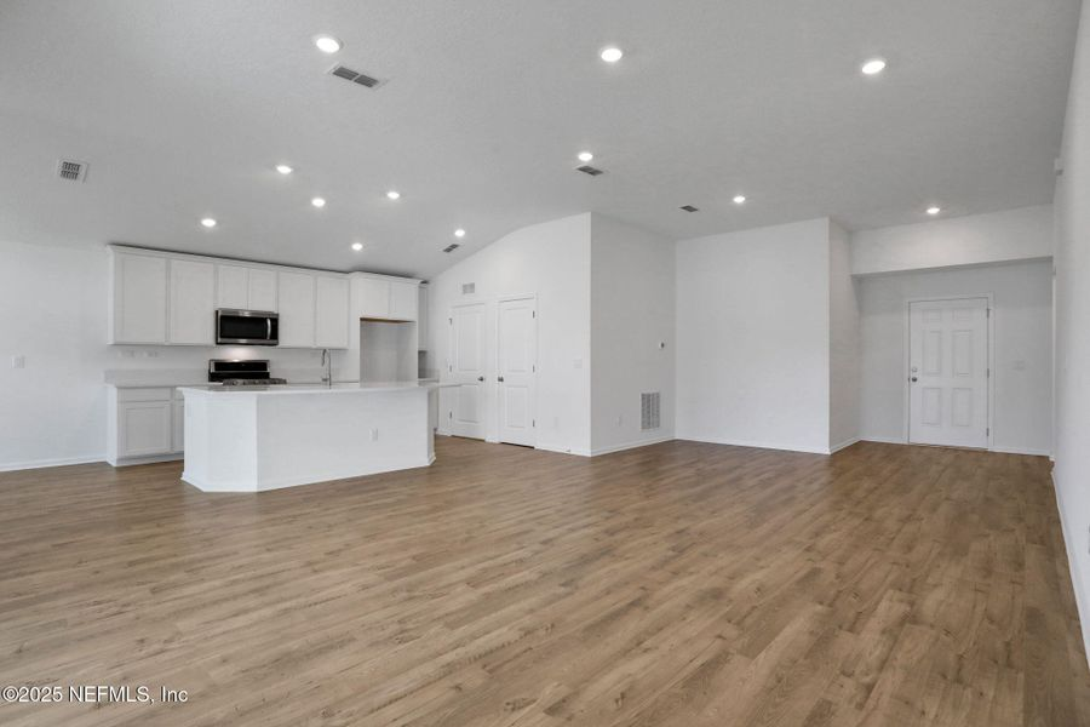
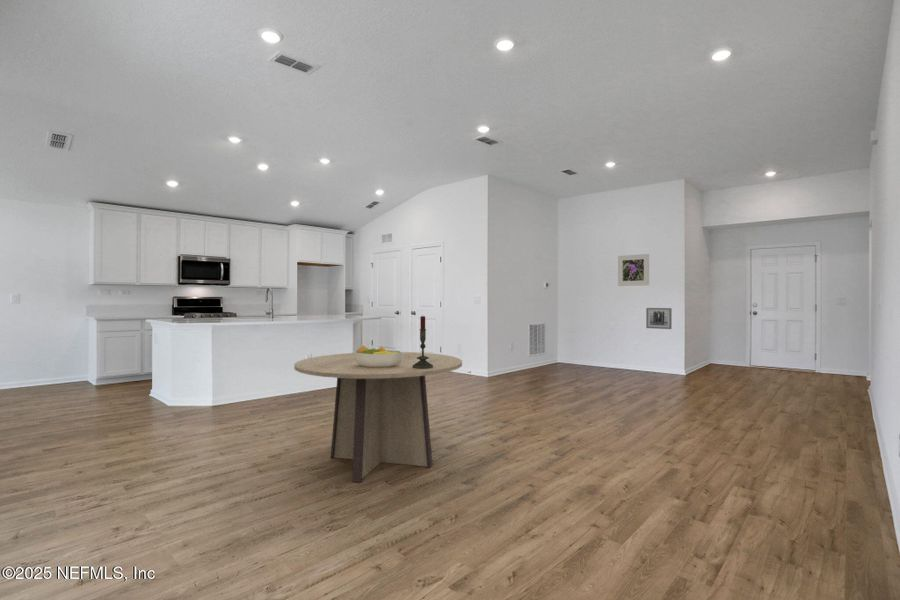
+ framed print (633, 270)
+ candle (422, 340)
+ fruit bowl (378, 355)
+ wall art (658, 318)
+ dining table (380, 411)
